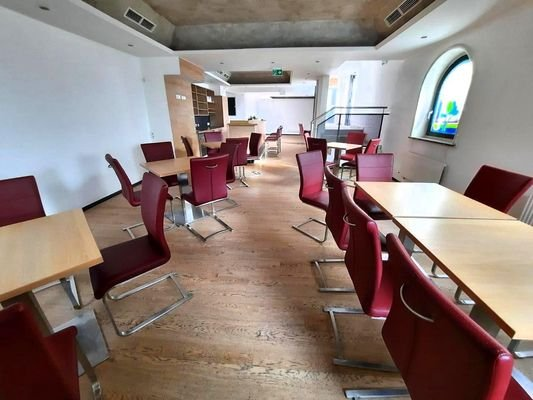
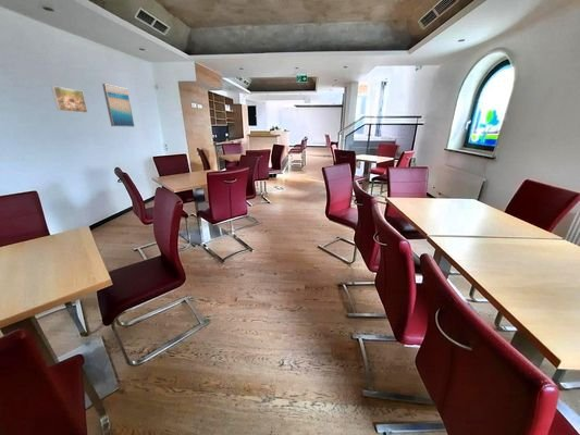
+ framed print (70, 100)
+ wall art (119, 107)
